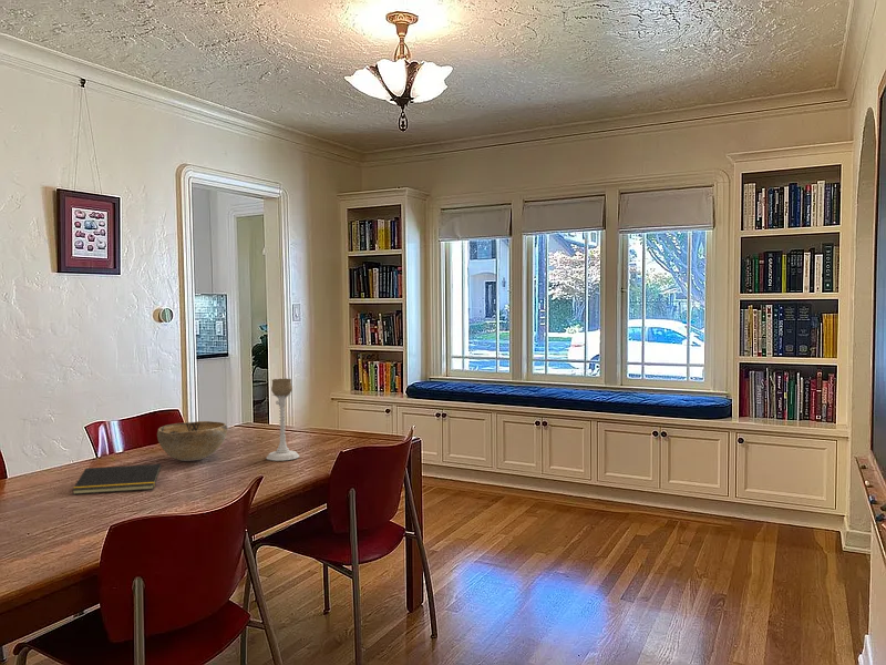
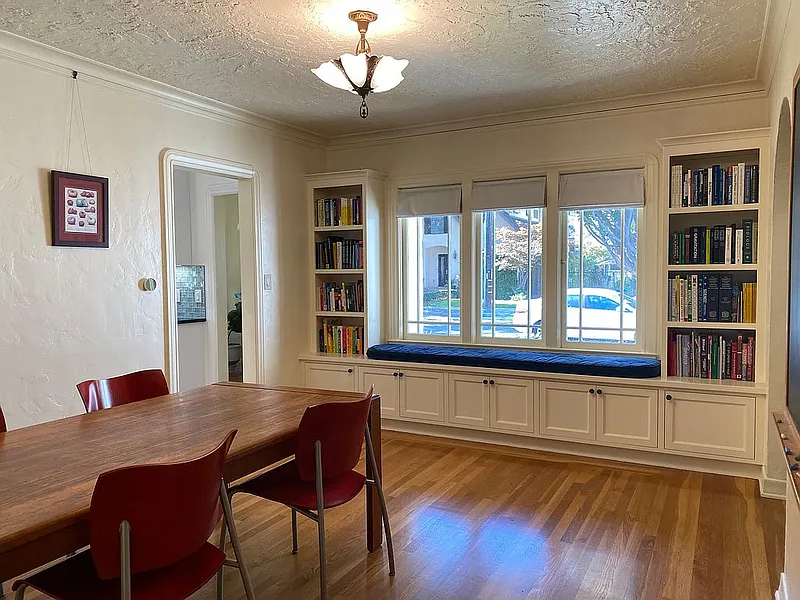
- candle holder (281, 418)
- decorative bowl (193, 442)
- notepad (119, 478)
